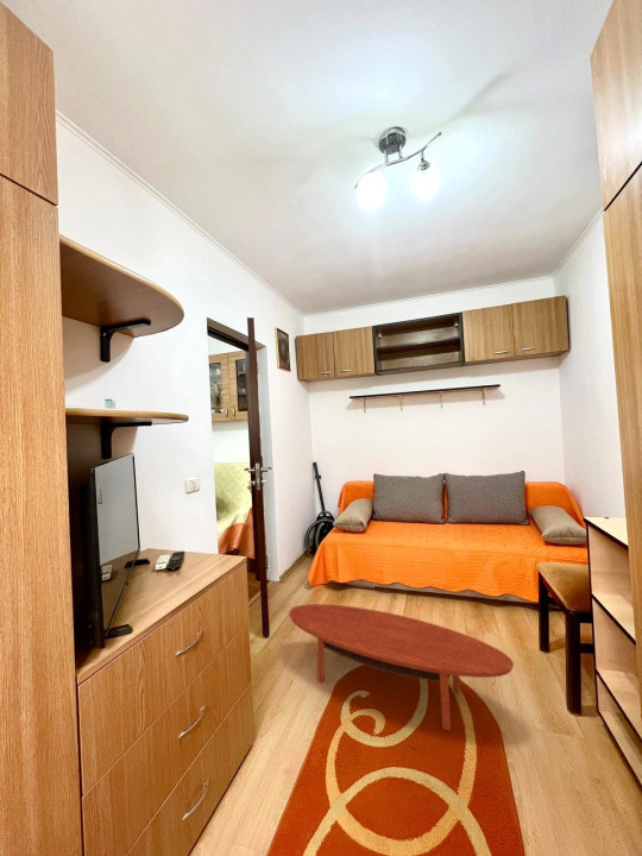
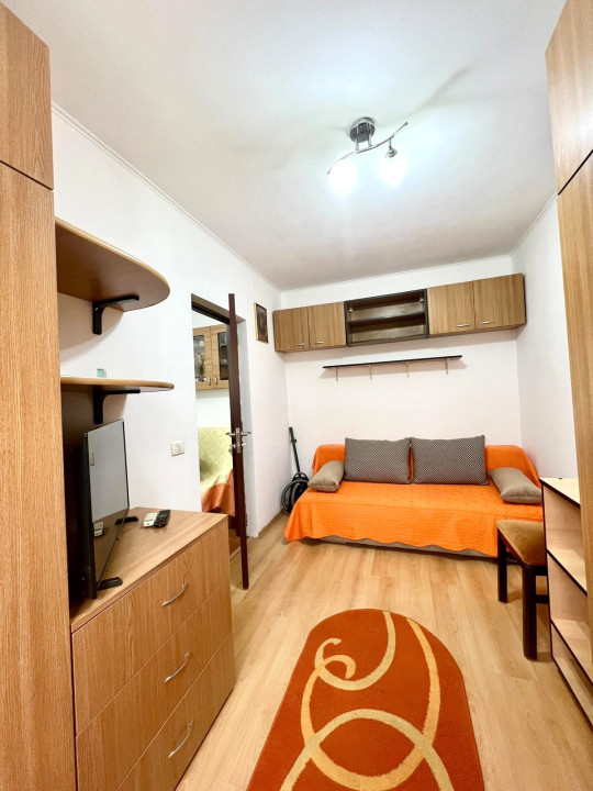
- coffee table (385, 657)
